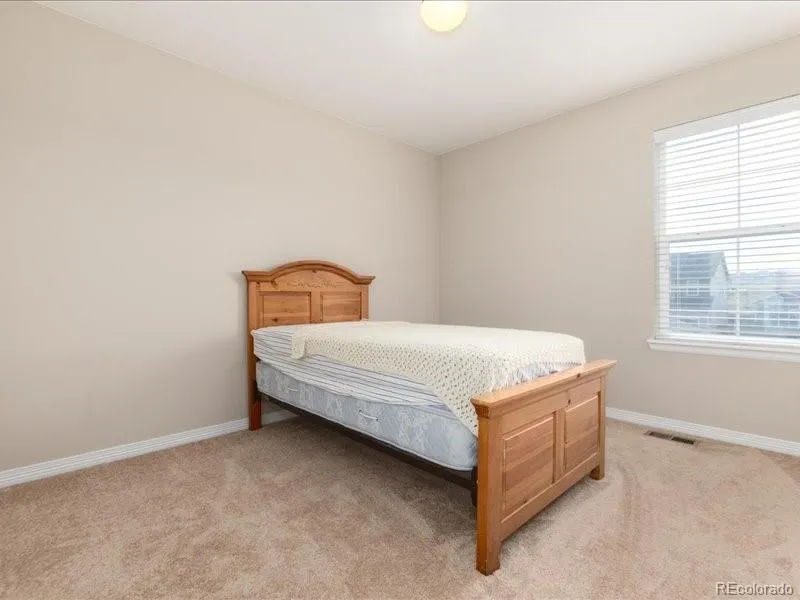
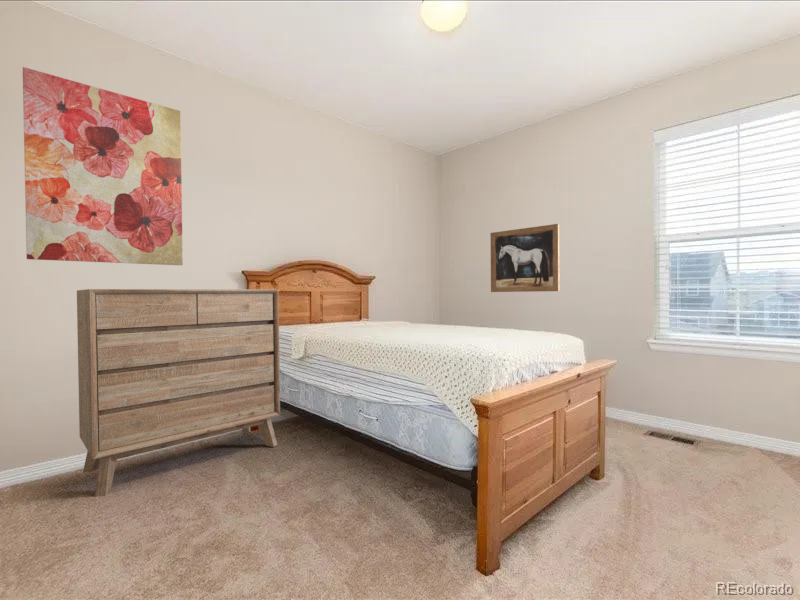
+ wall art (111, 177)
+ wall art (522, 260)
+ dresser (186, 373)
